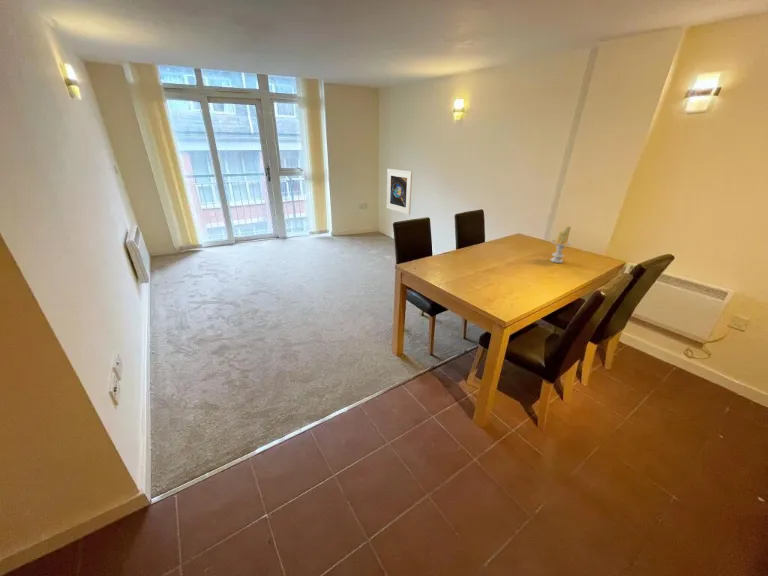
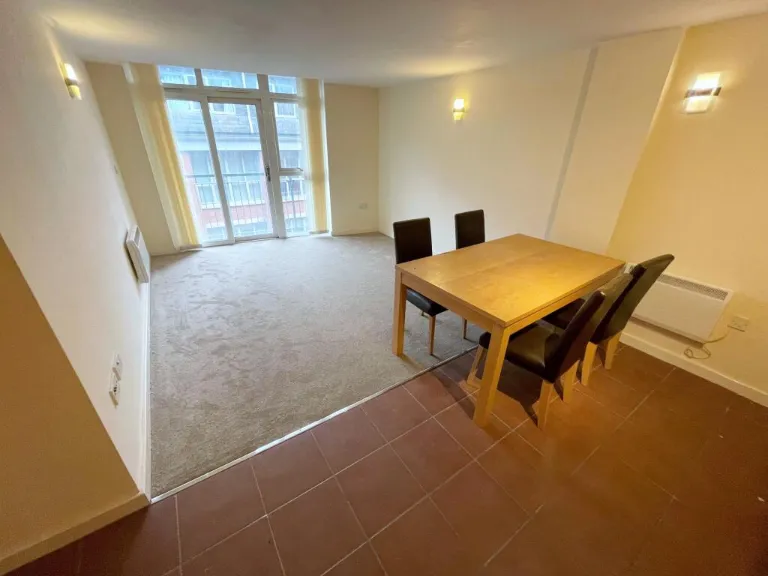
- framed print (398, 191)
- candle (561, 243)
